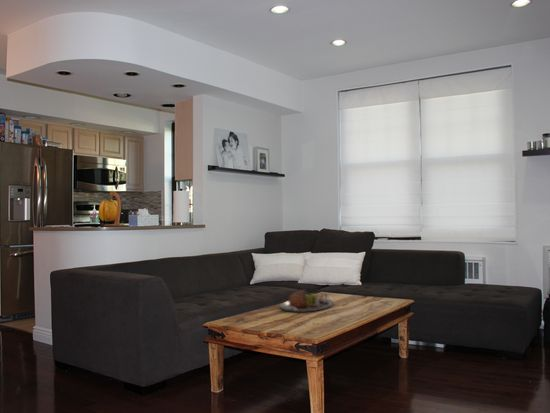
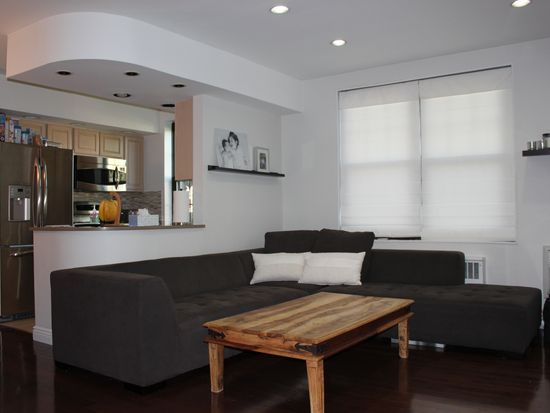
- serving tray (307, 297)
